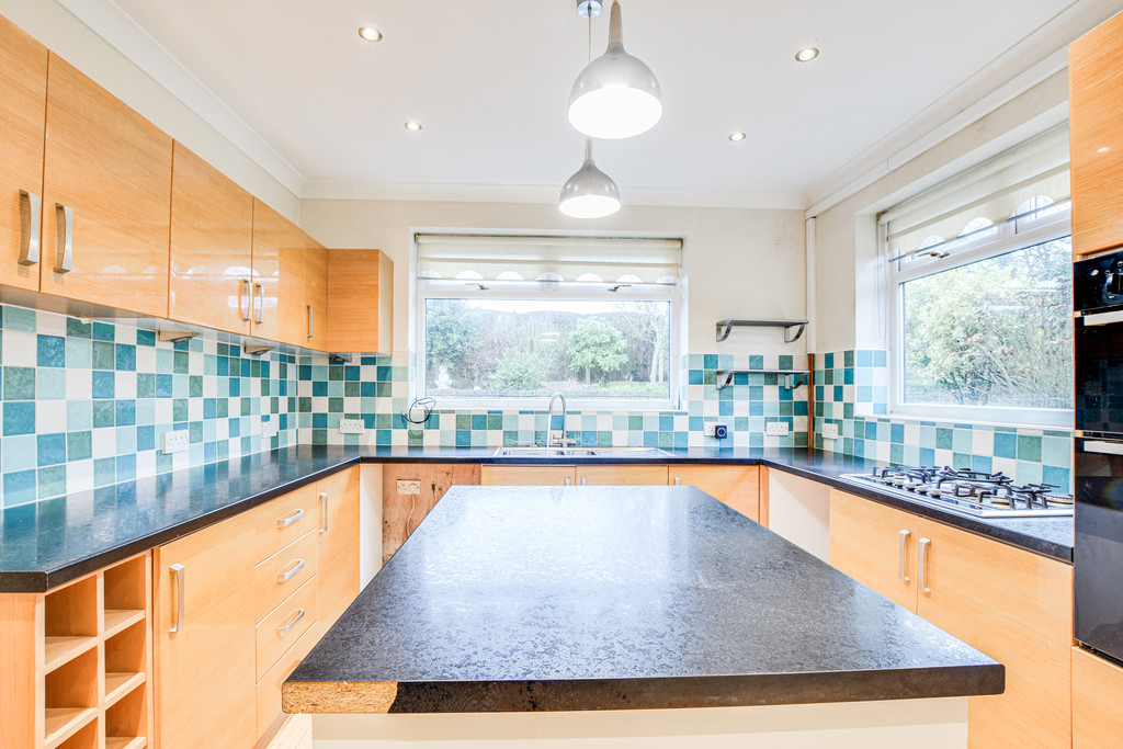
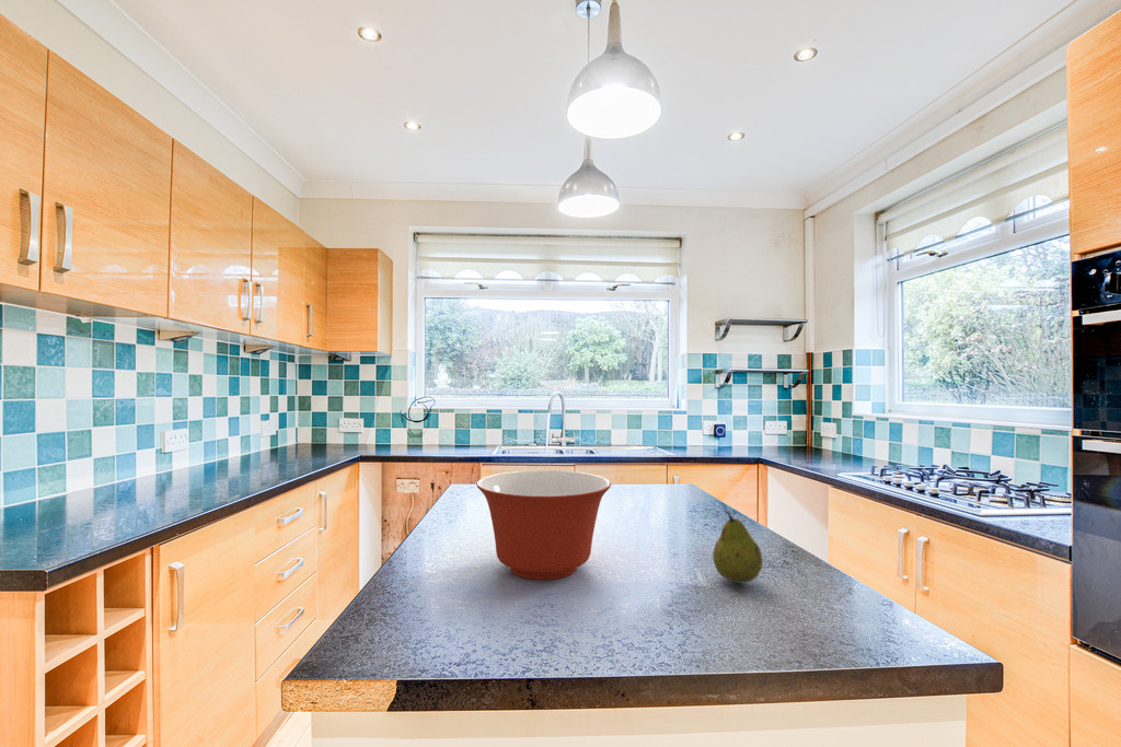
+ mixing bowl (543, 524)
+ fruit (737, 546)
